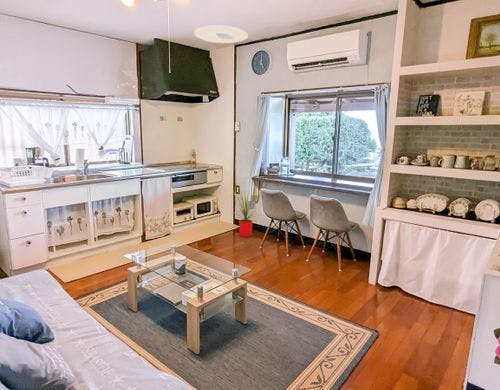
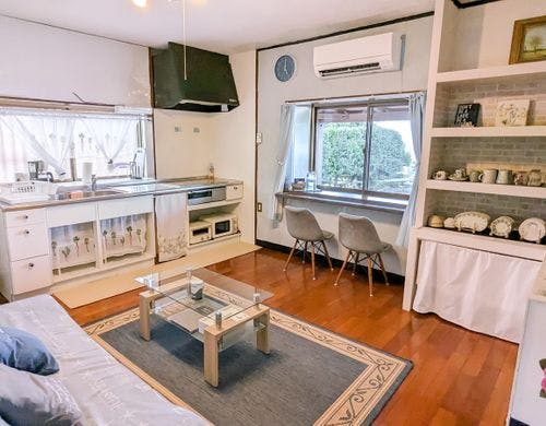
- house plant (246, 211)
- ceiling light (221, 32)
